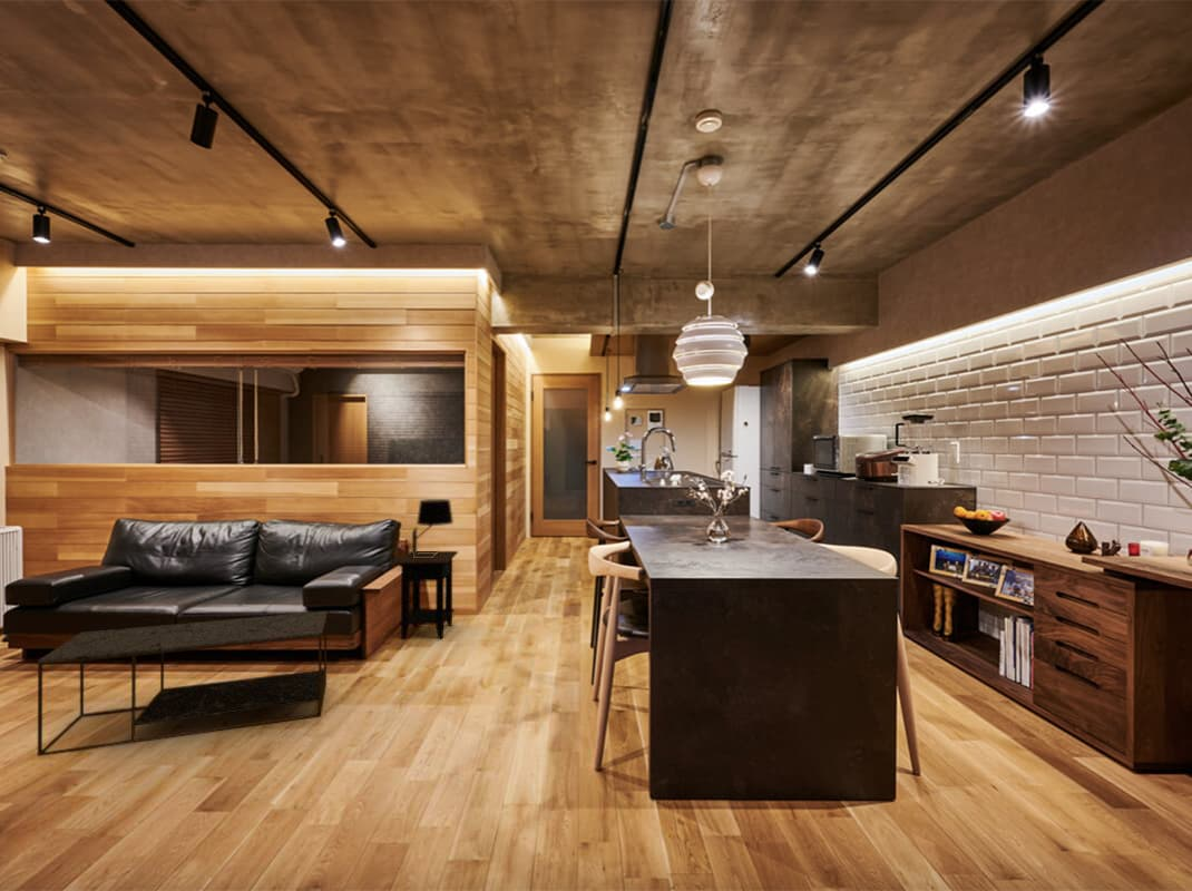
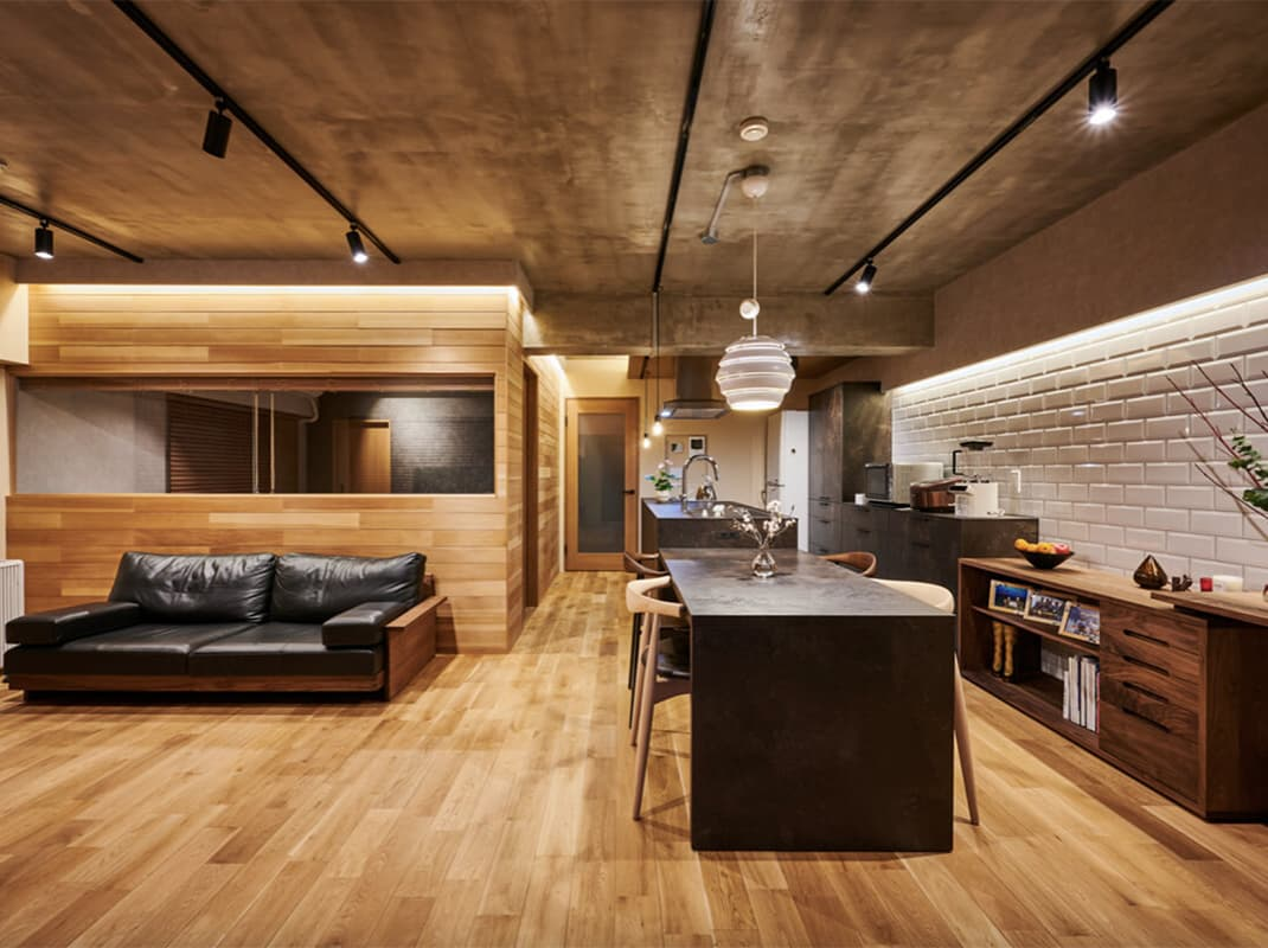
- table lamp (431, 526)
- side table (436, 594)
- coffee table (201, 684)
